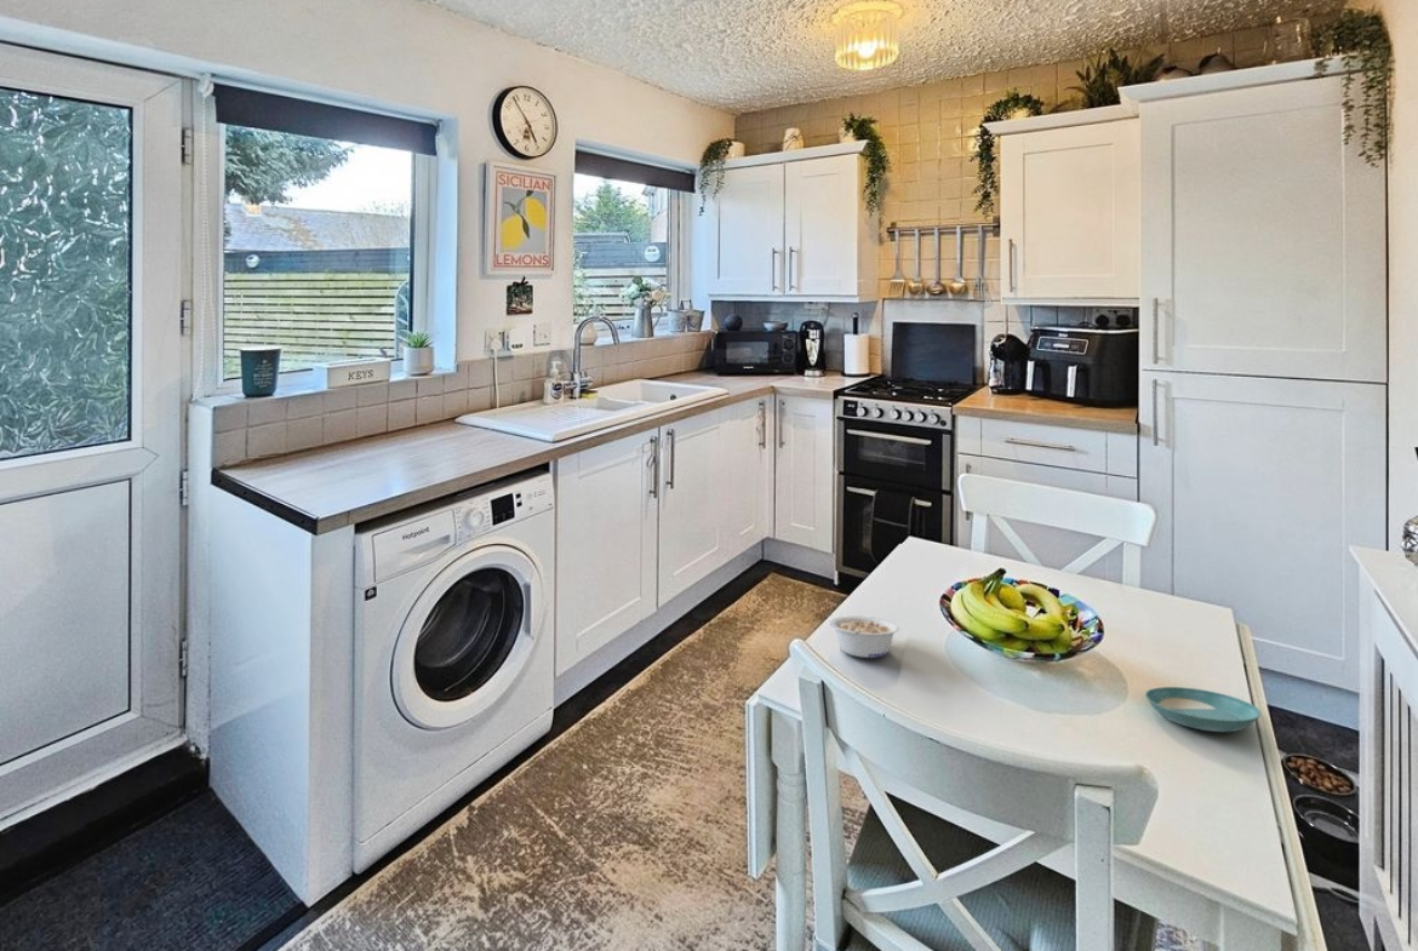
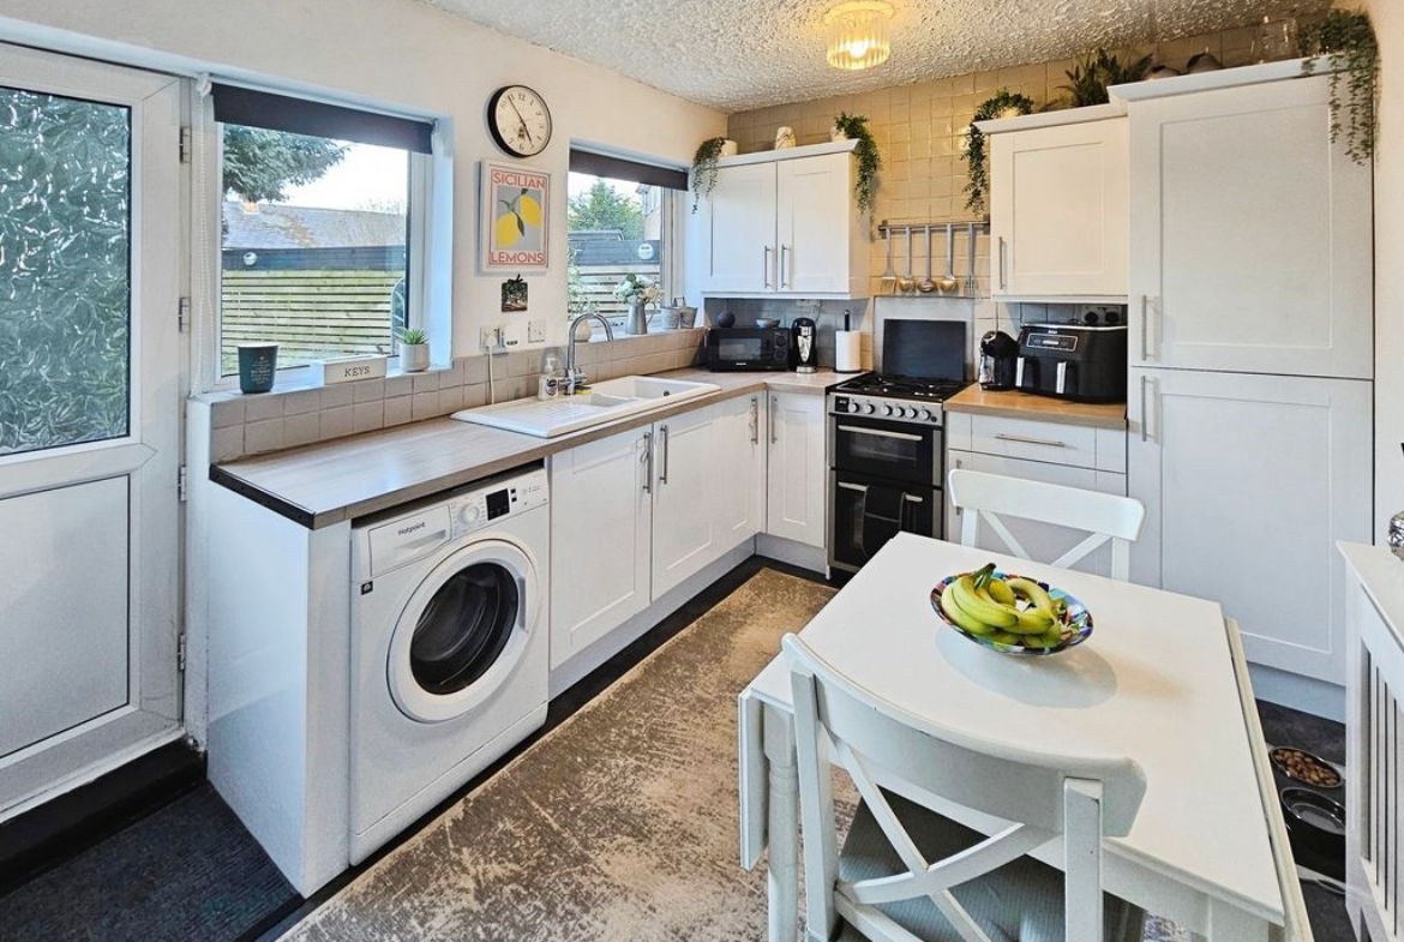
- legume (864, 635)
- saucer (1200, 710)
